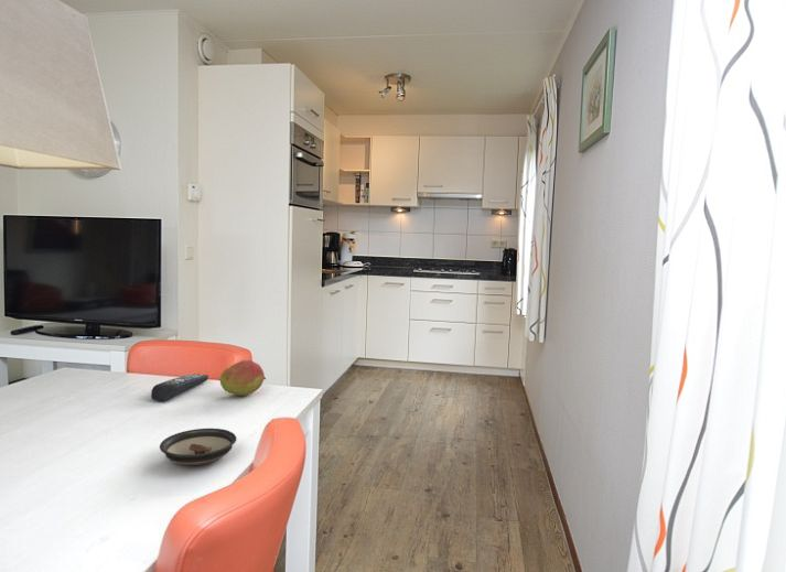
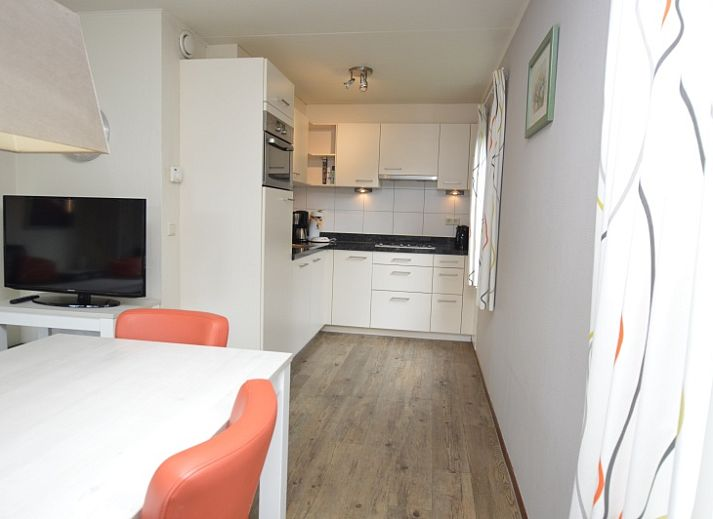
- remote control (181, 384)
- fruit (243, 378)
- saucer (198, 449)
